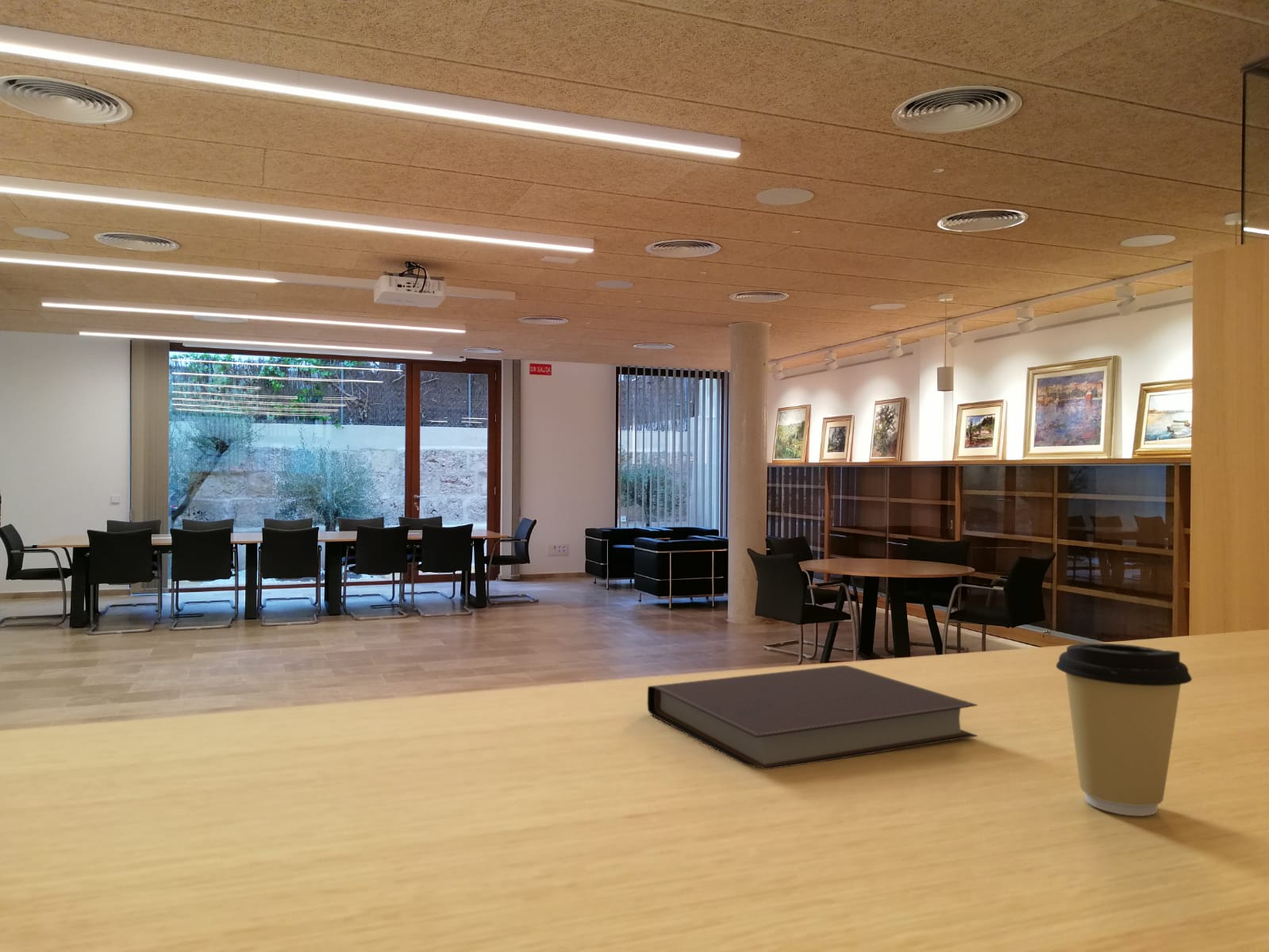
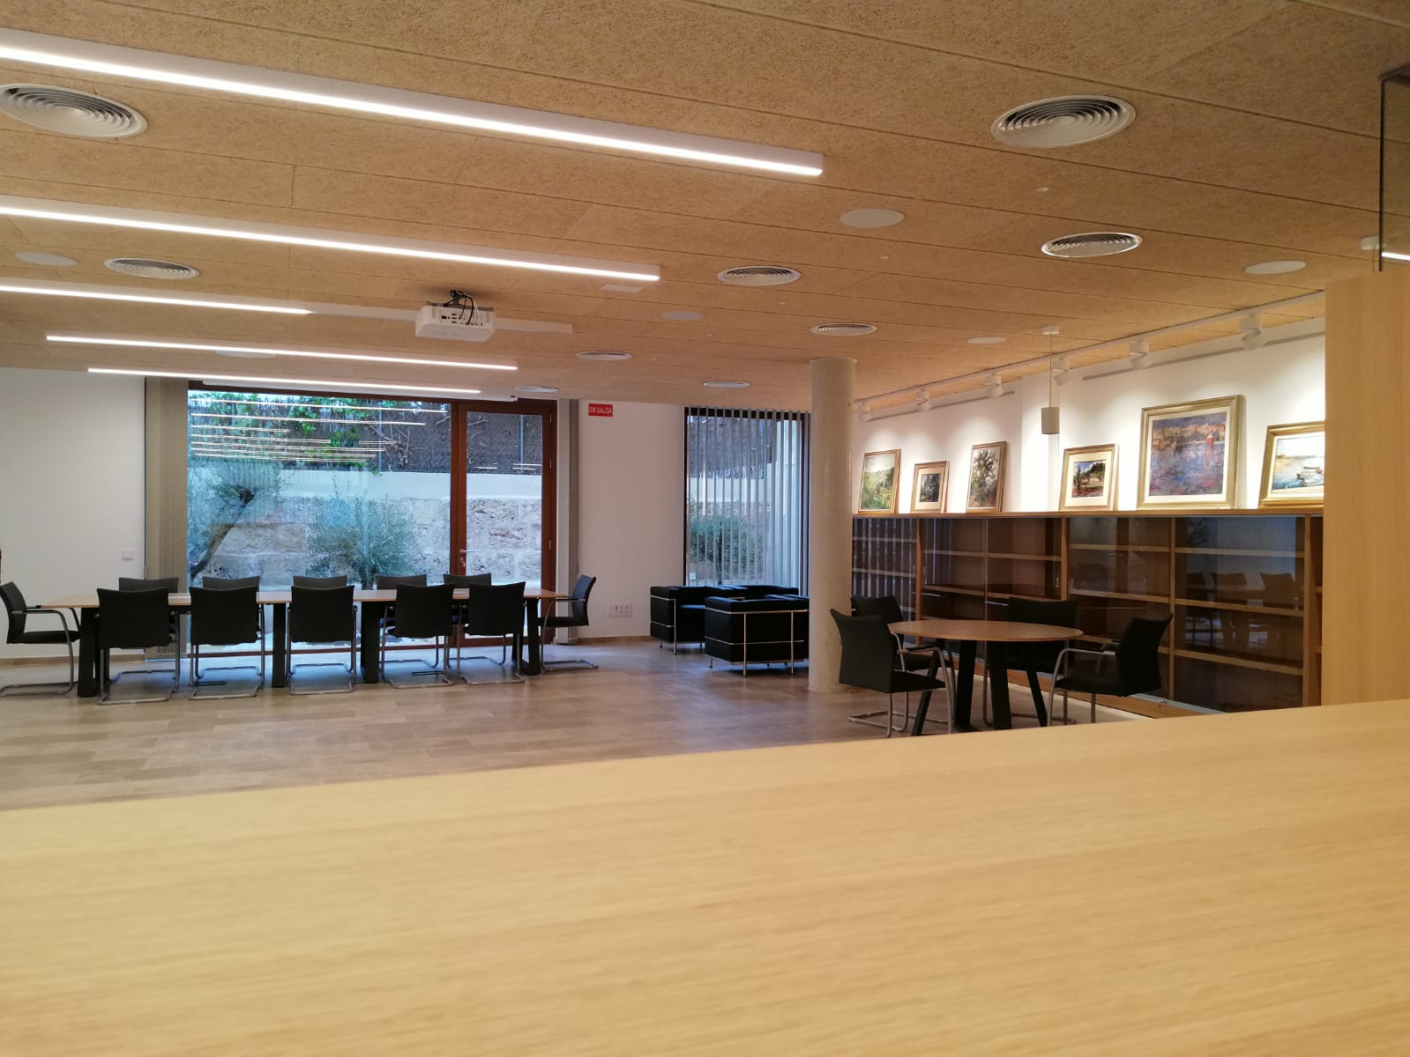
- coffee cup (1121, 724)
- notebook (805, 708)
